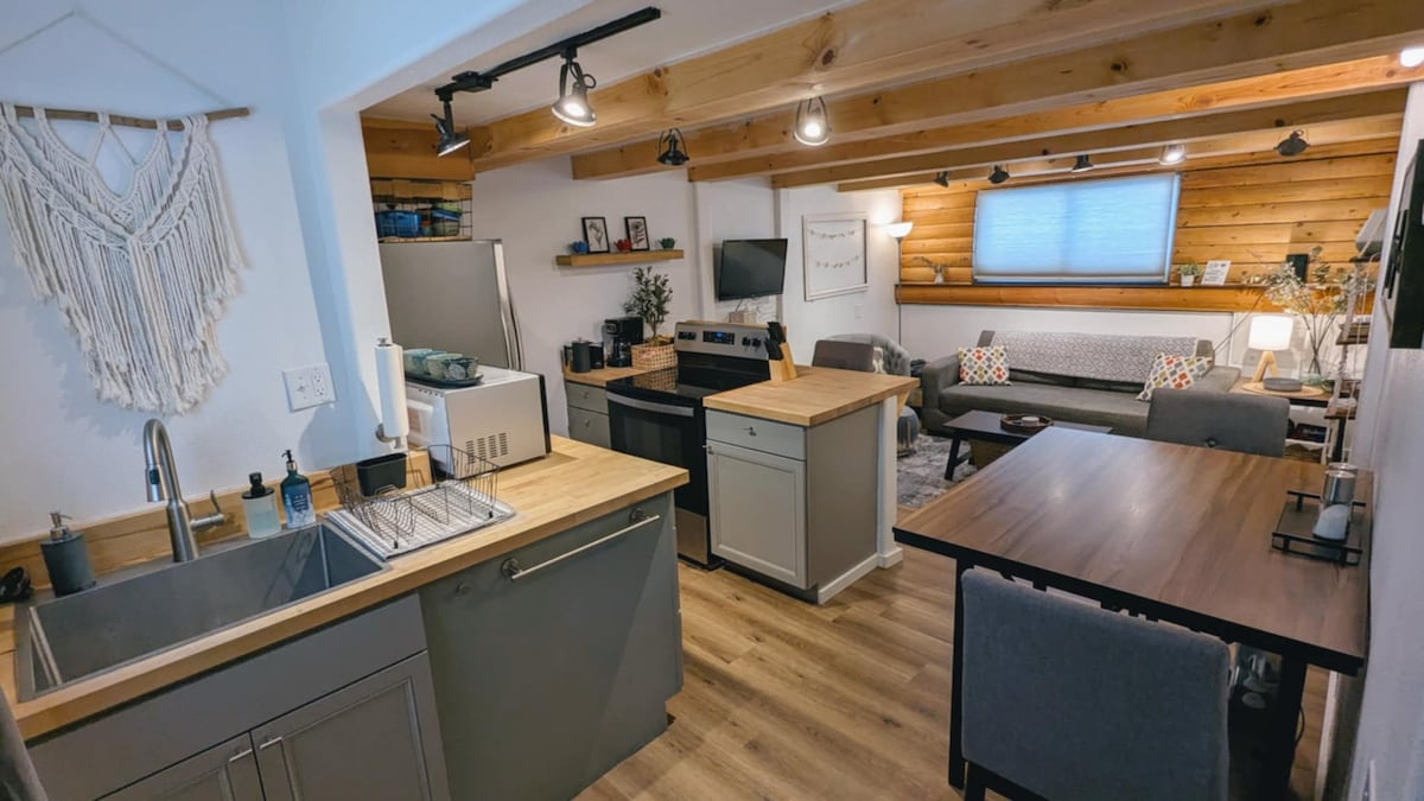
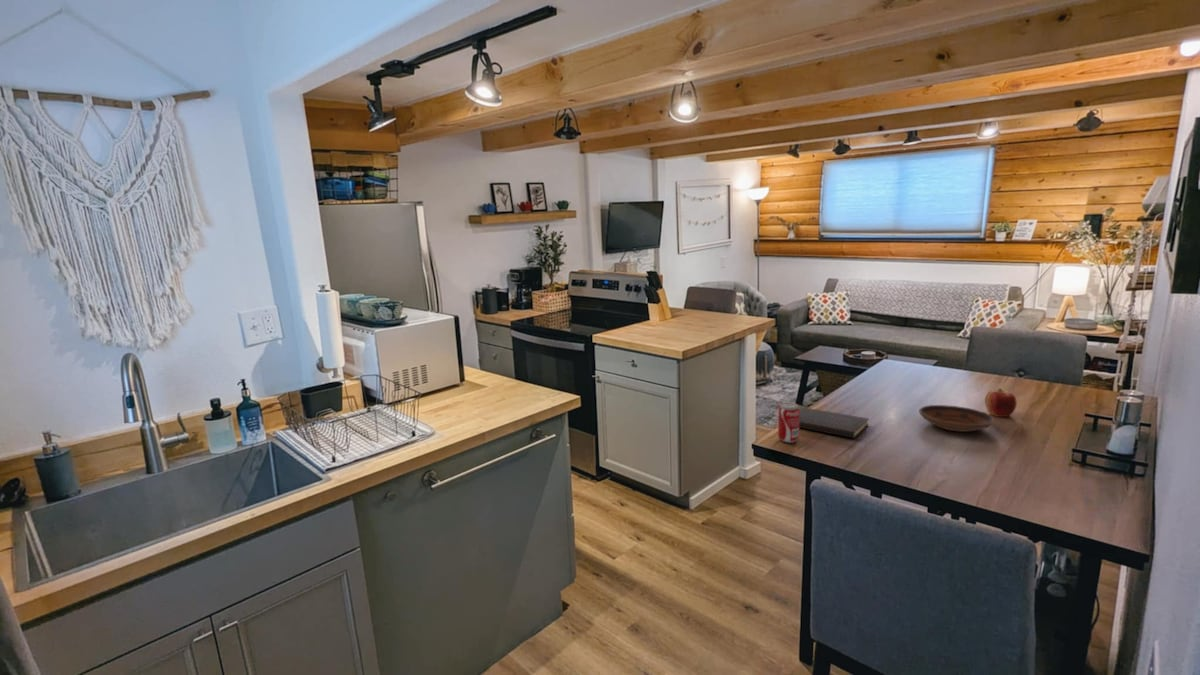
+ bowl (955, 420)
+ beverage can (788, 422)
+ hardcover book (826, 422)
+ apple (1000, 402)
